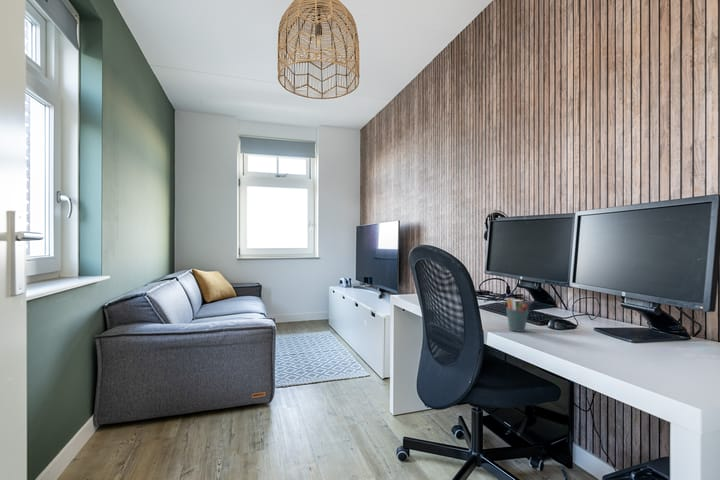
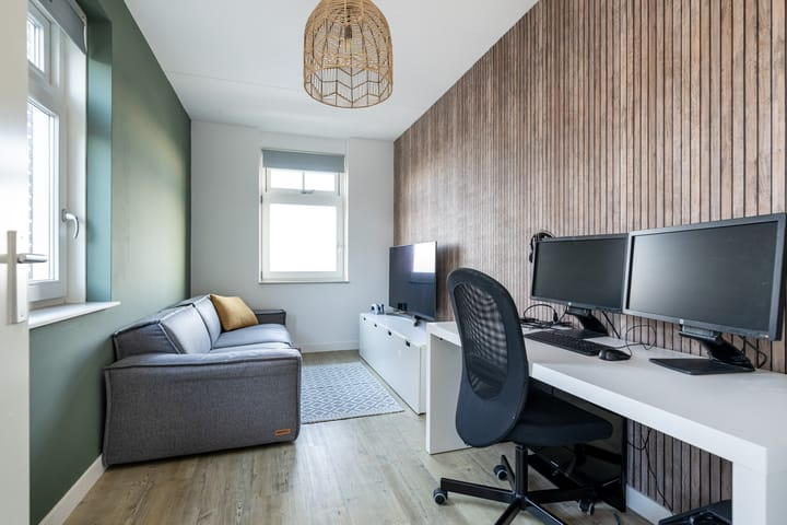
- pen holder (516, 313)
